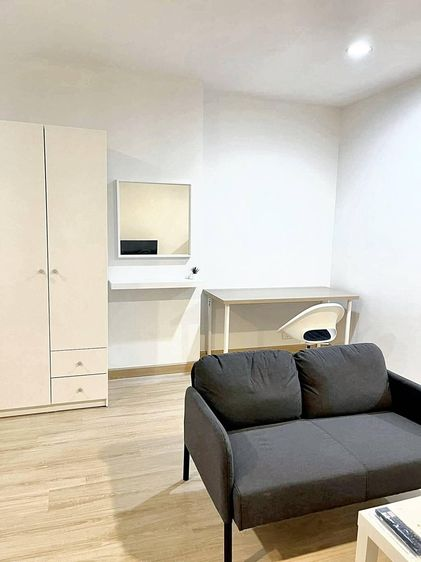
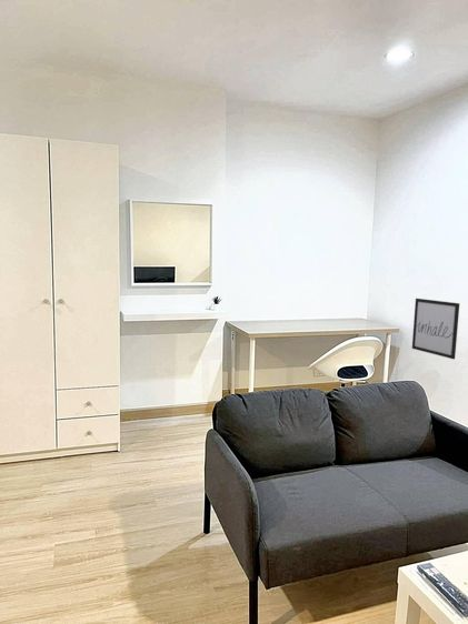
+ wall art (434, 326)
